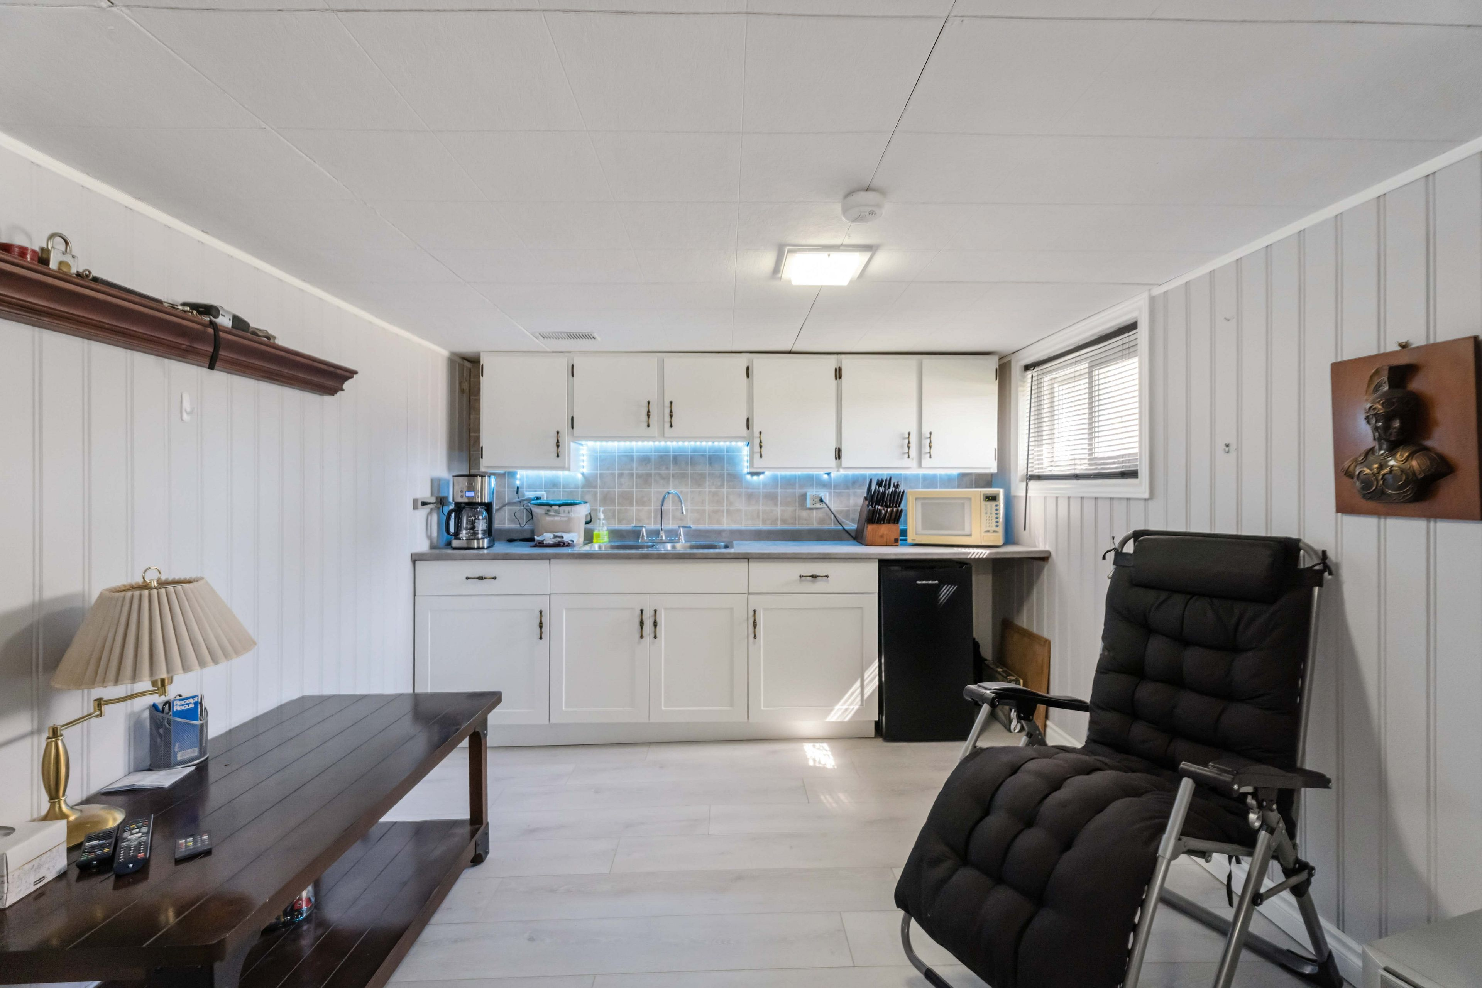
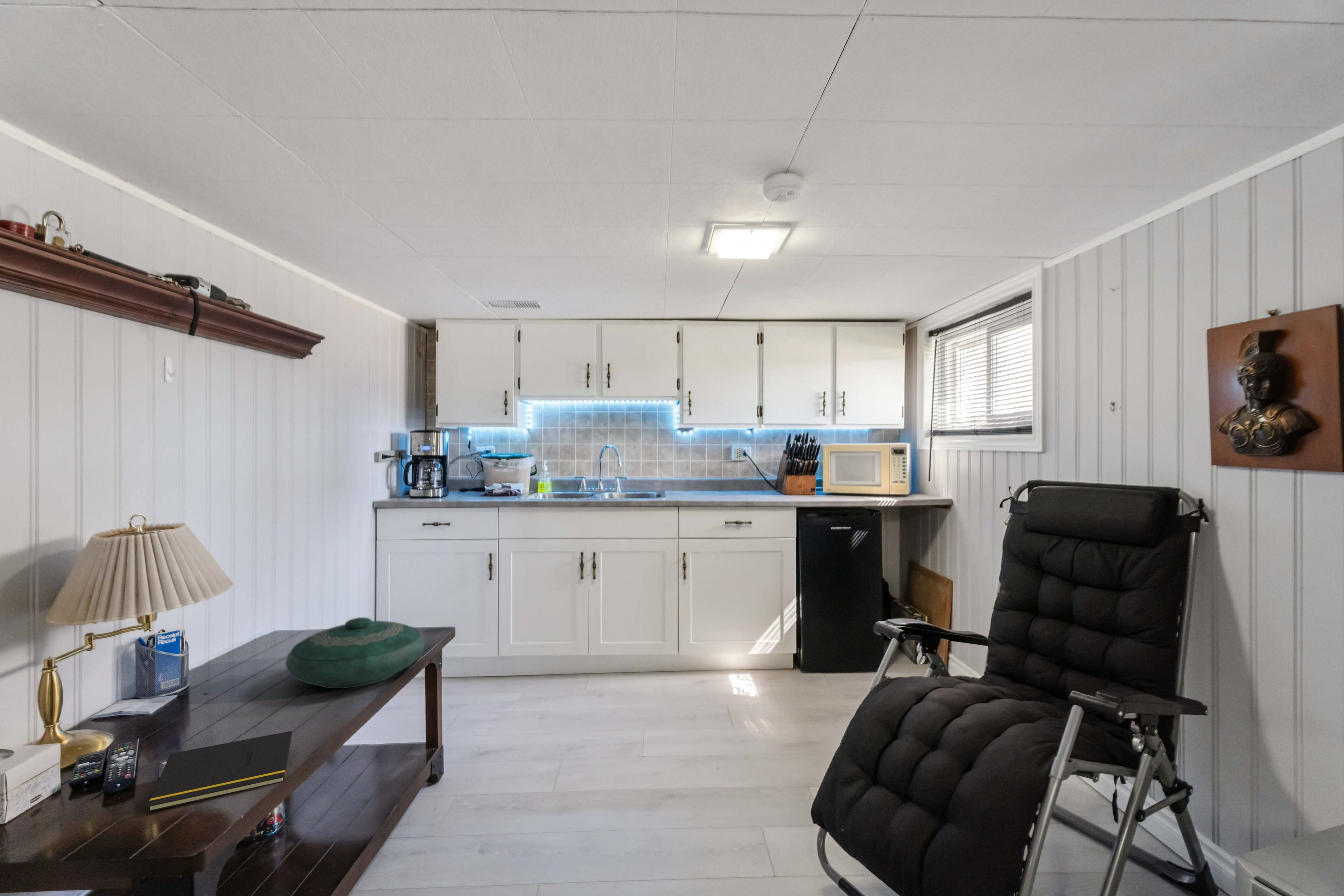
+ decorative bowl (358, 646)
+ notepad (226, 768)
